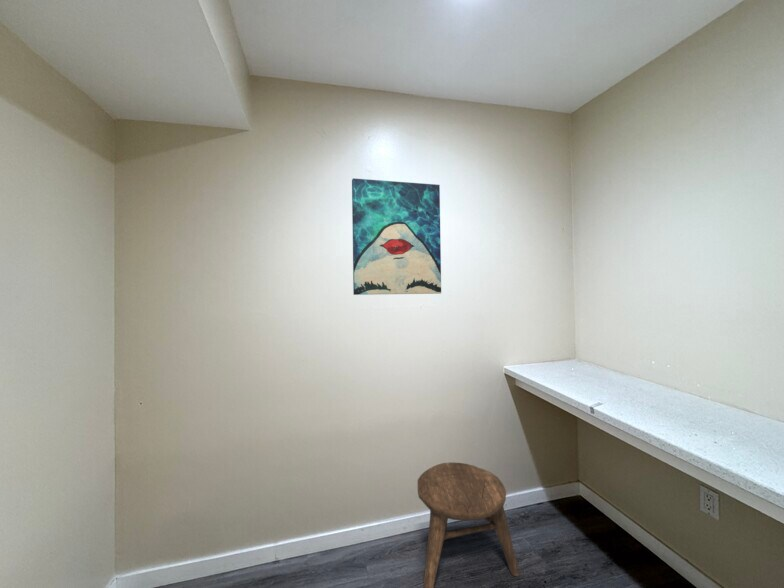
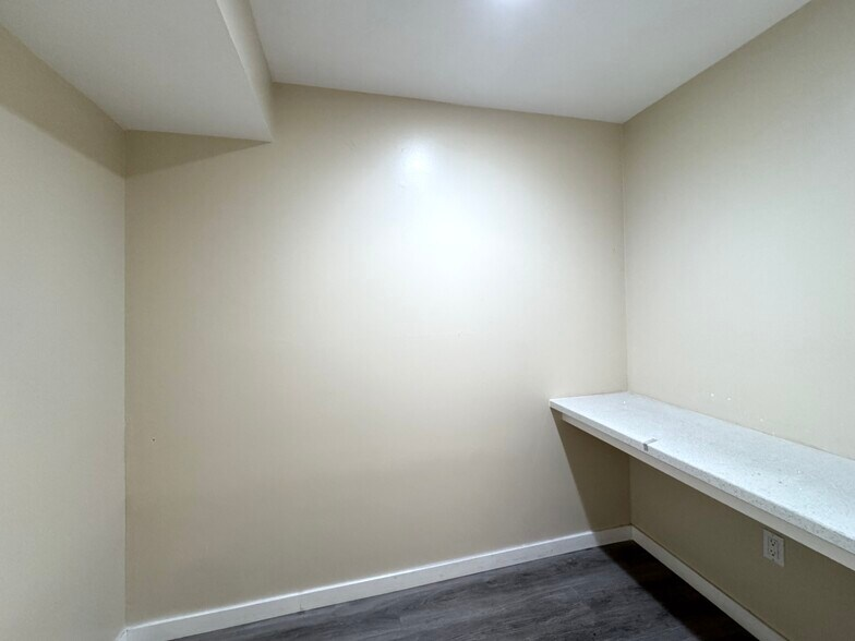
- stool (458, 519)
- wall art (397, 238)
